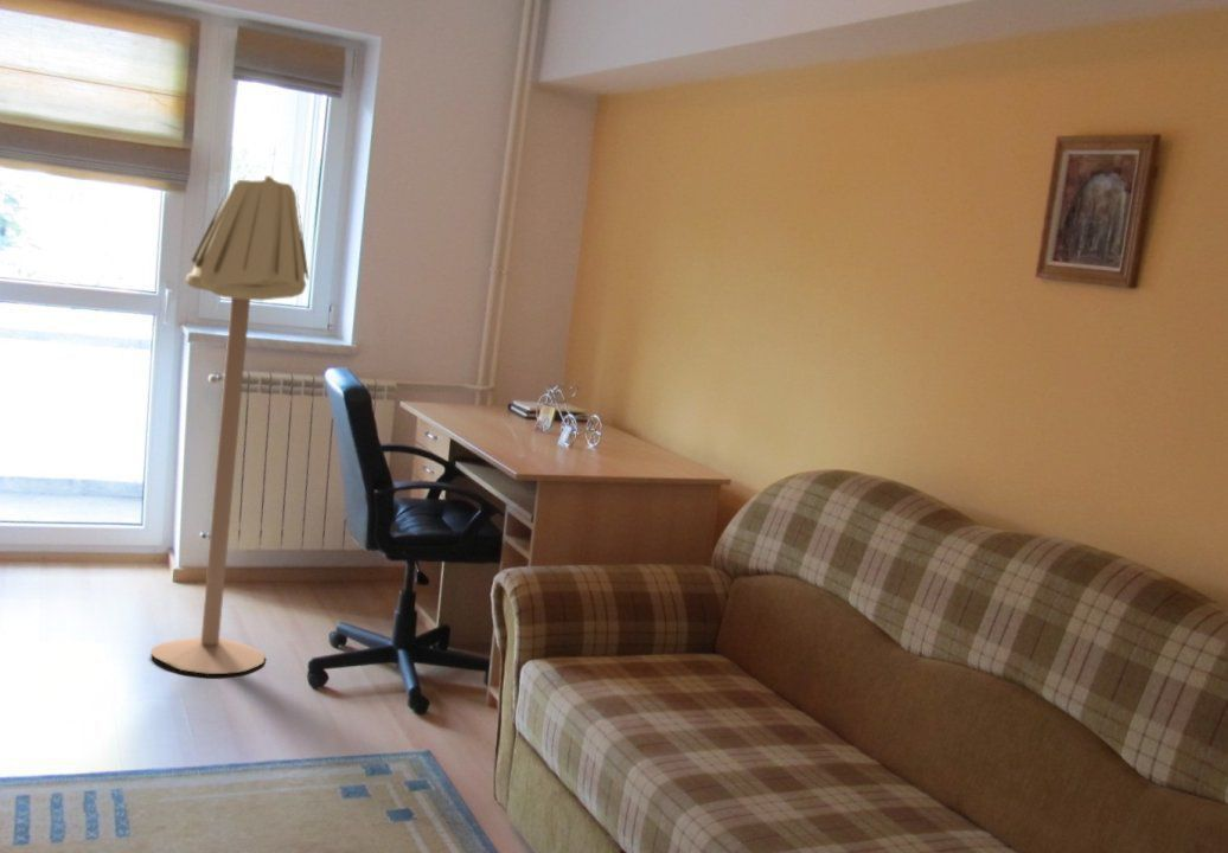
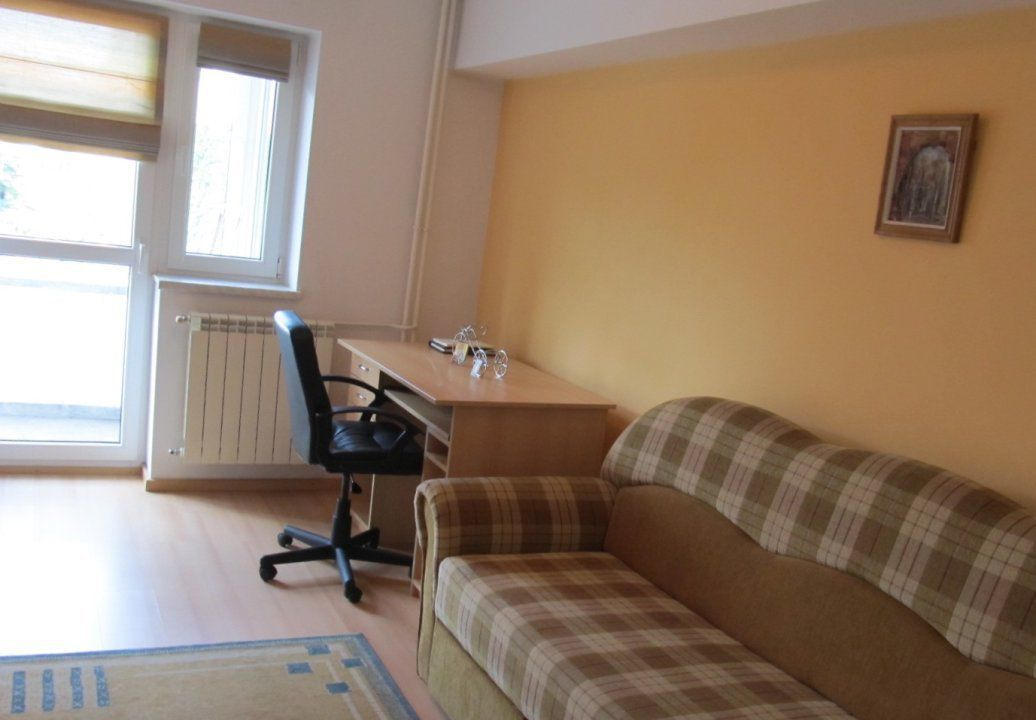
- floor lamp (234, 425)
